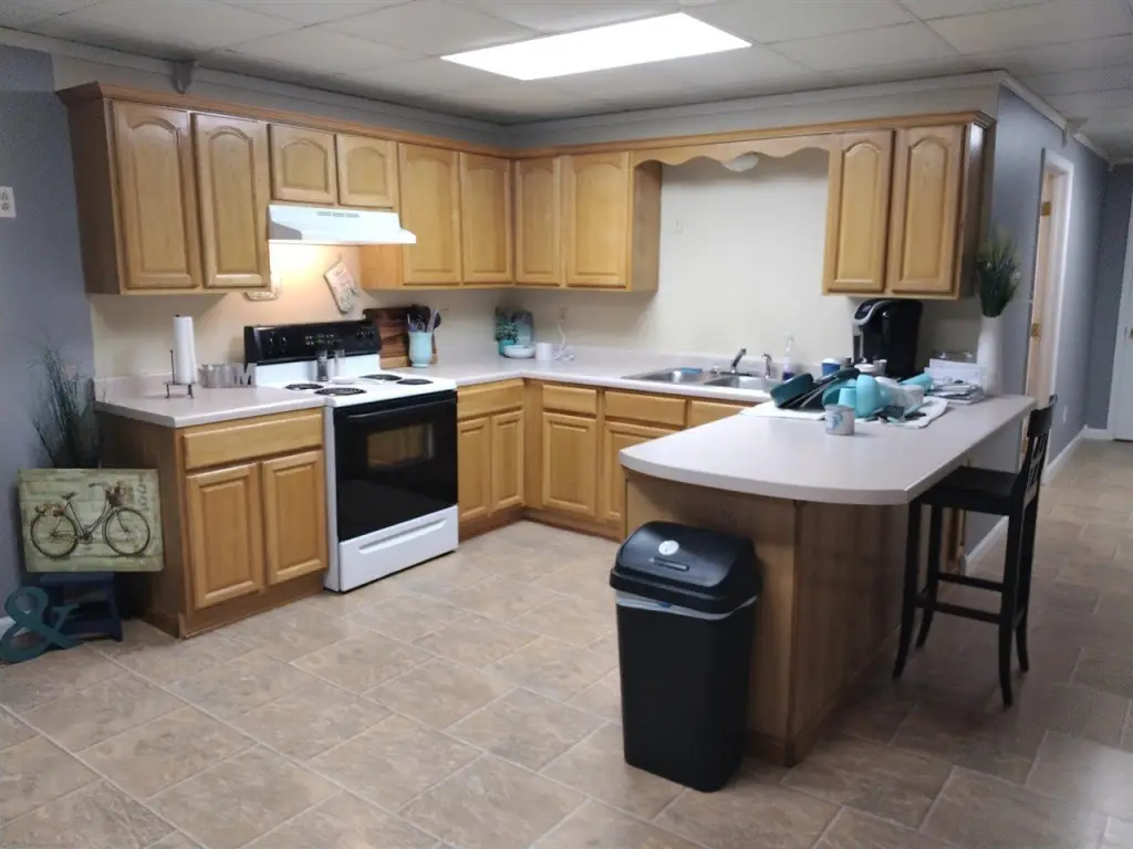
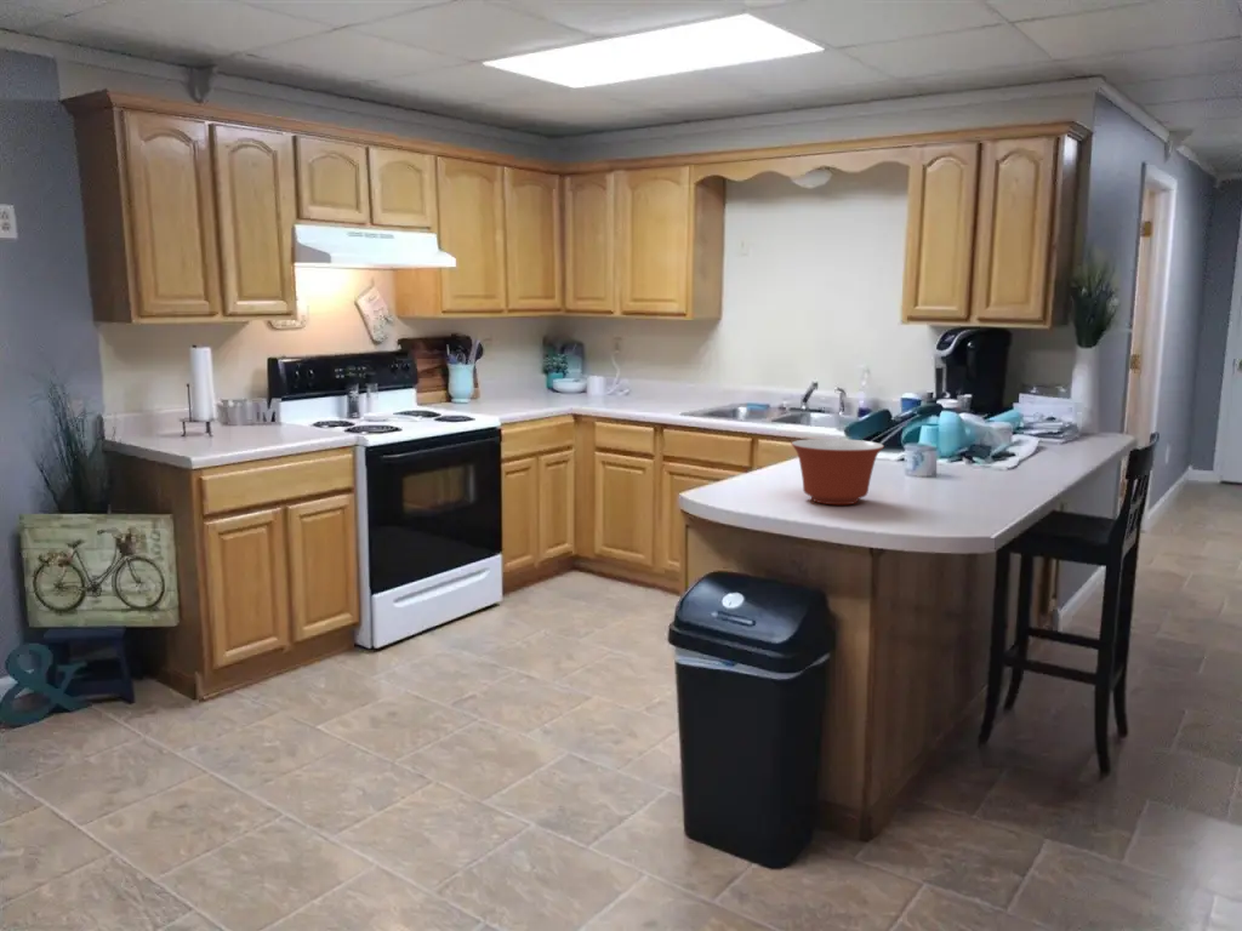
+ mixing bowl (836, 472)
